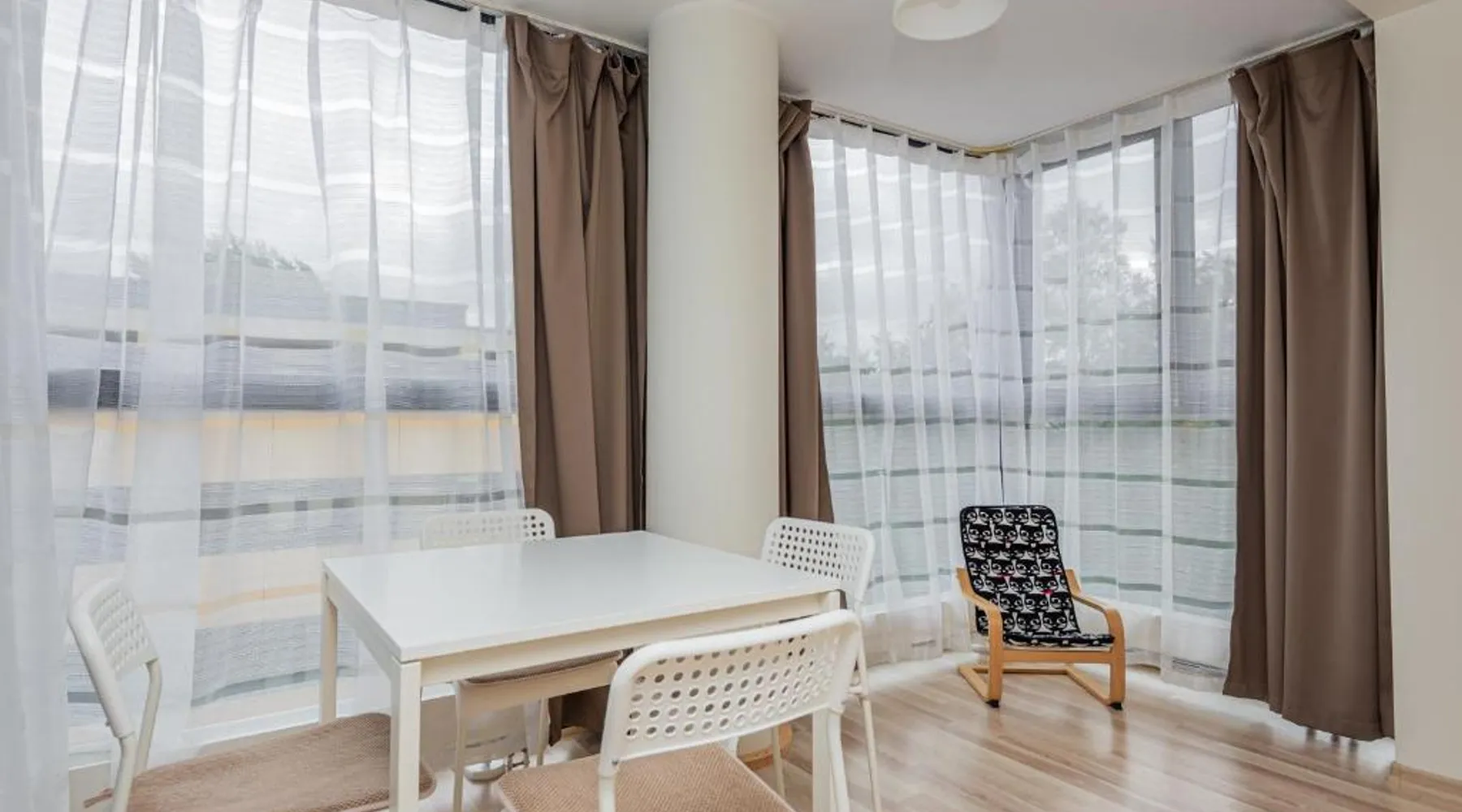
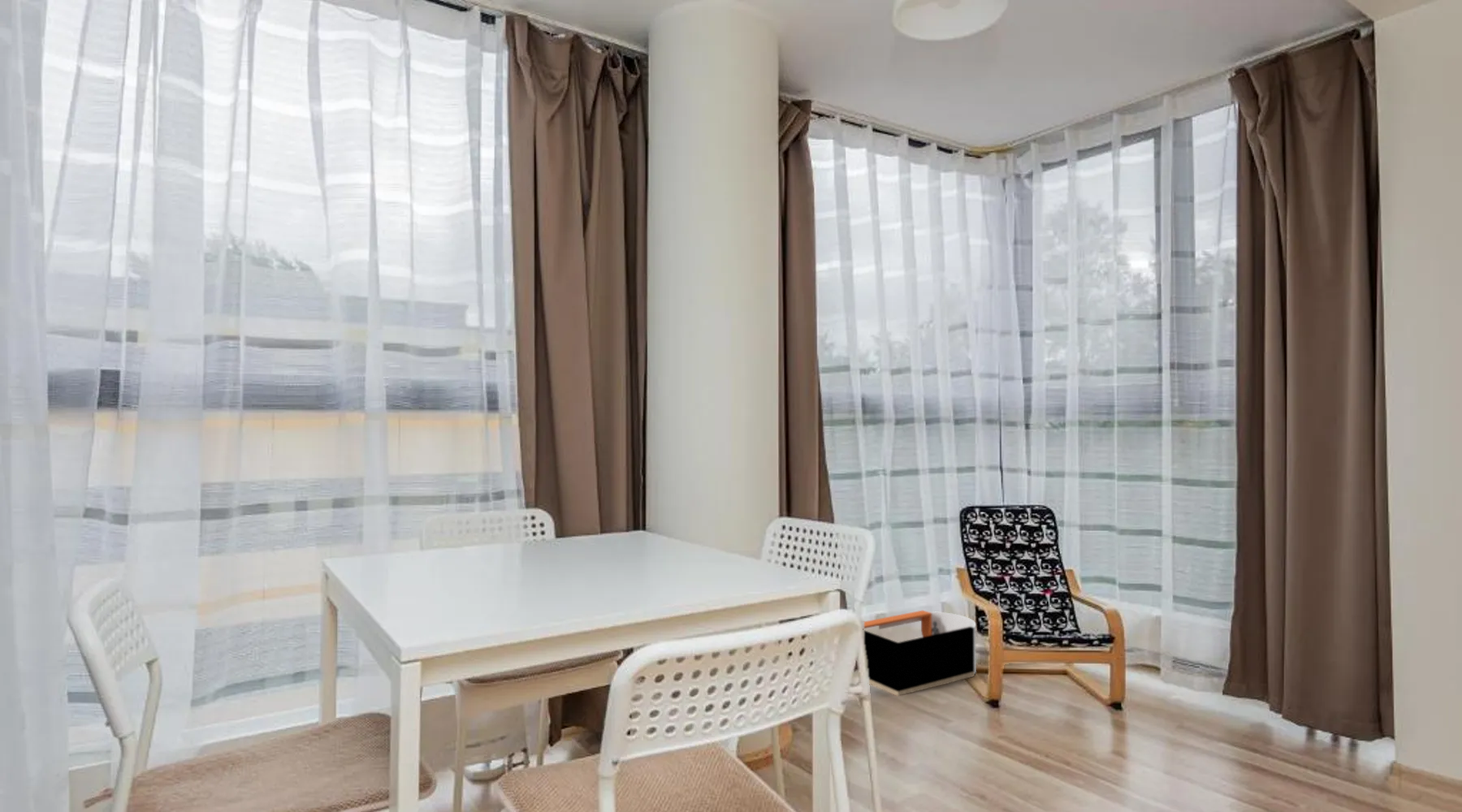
+ storage bin (919, 648)
